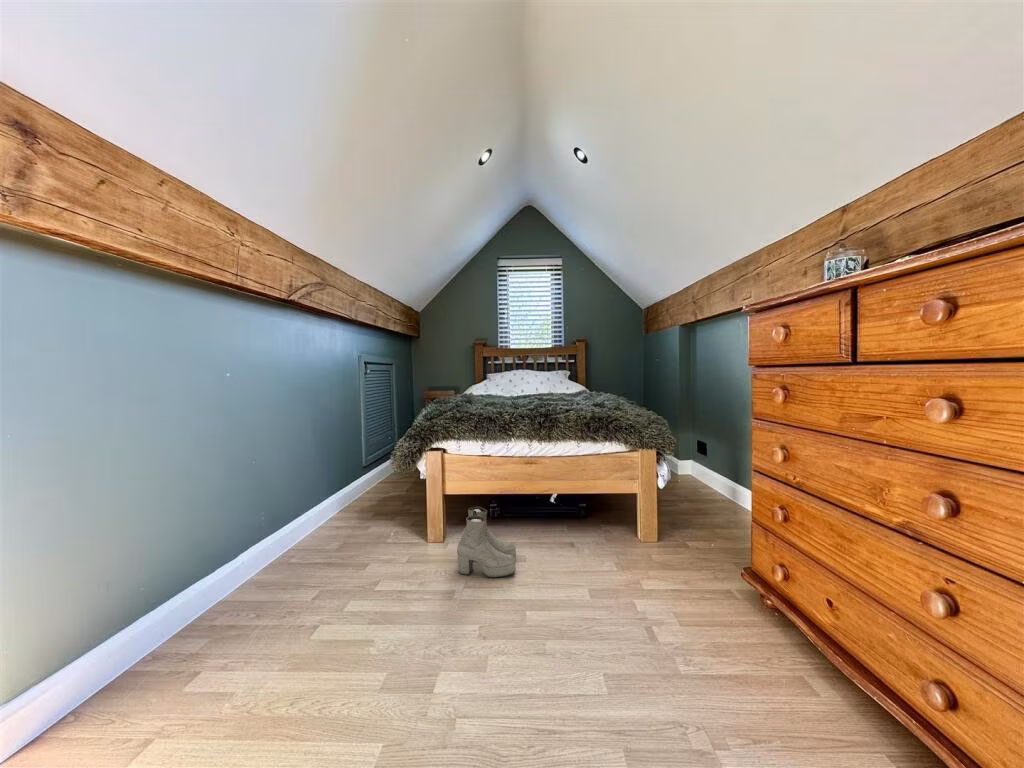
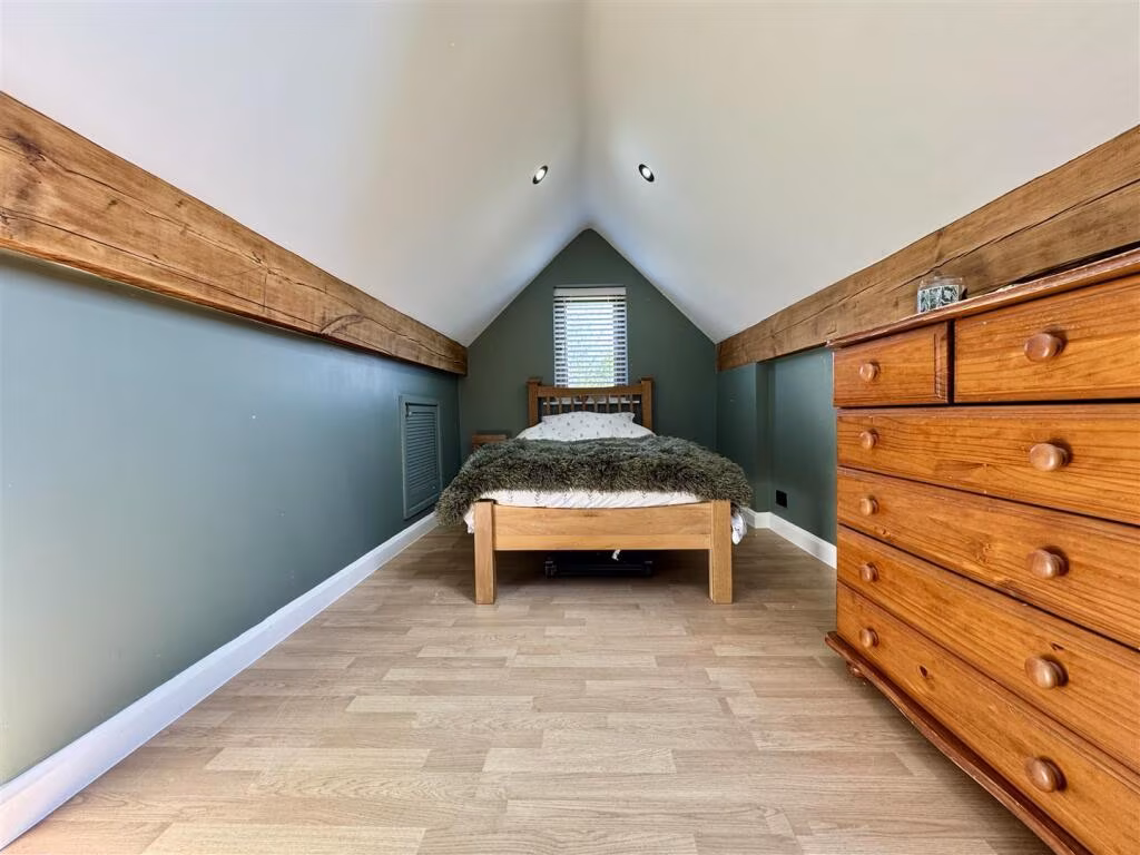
- boots (487, 538)
